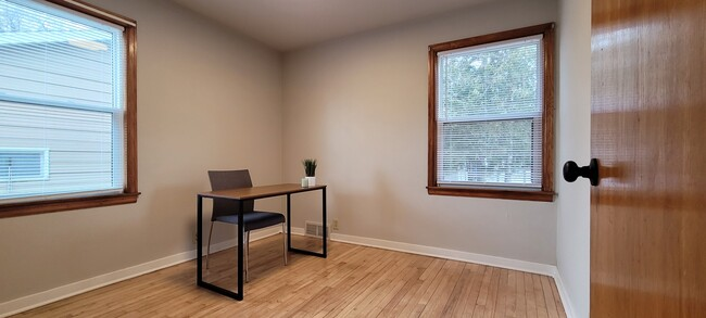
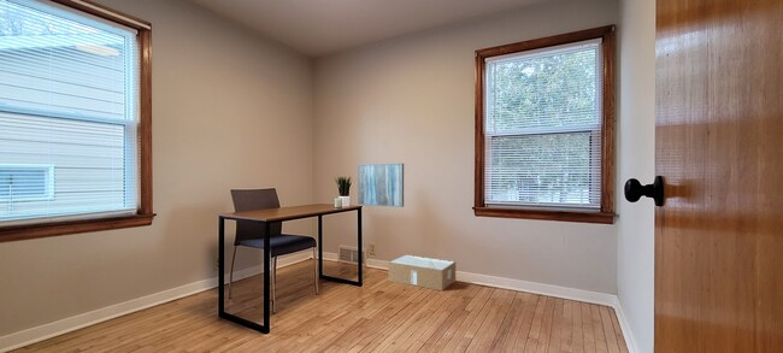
+ cardboard box (422, 267)
+ wall art (379, 184)
